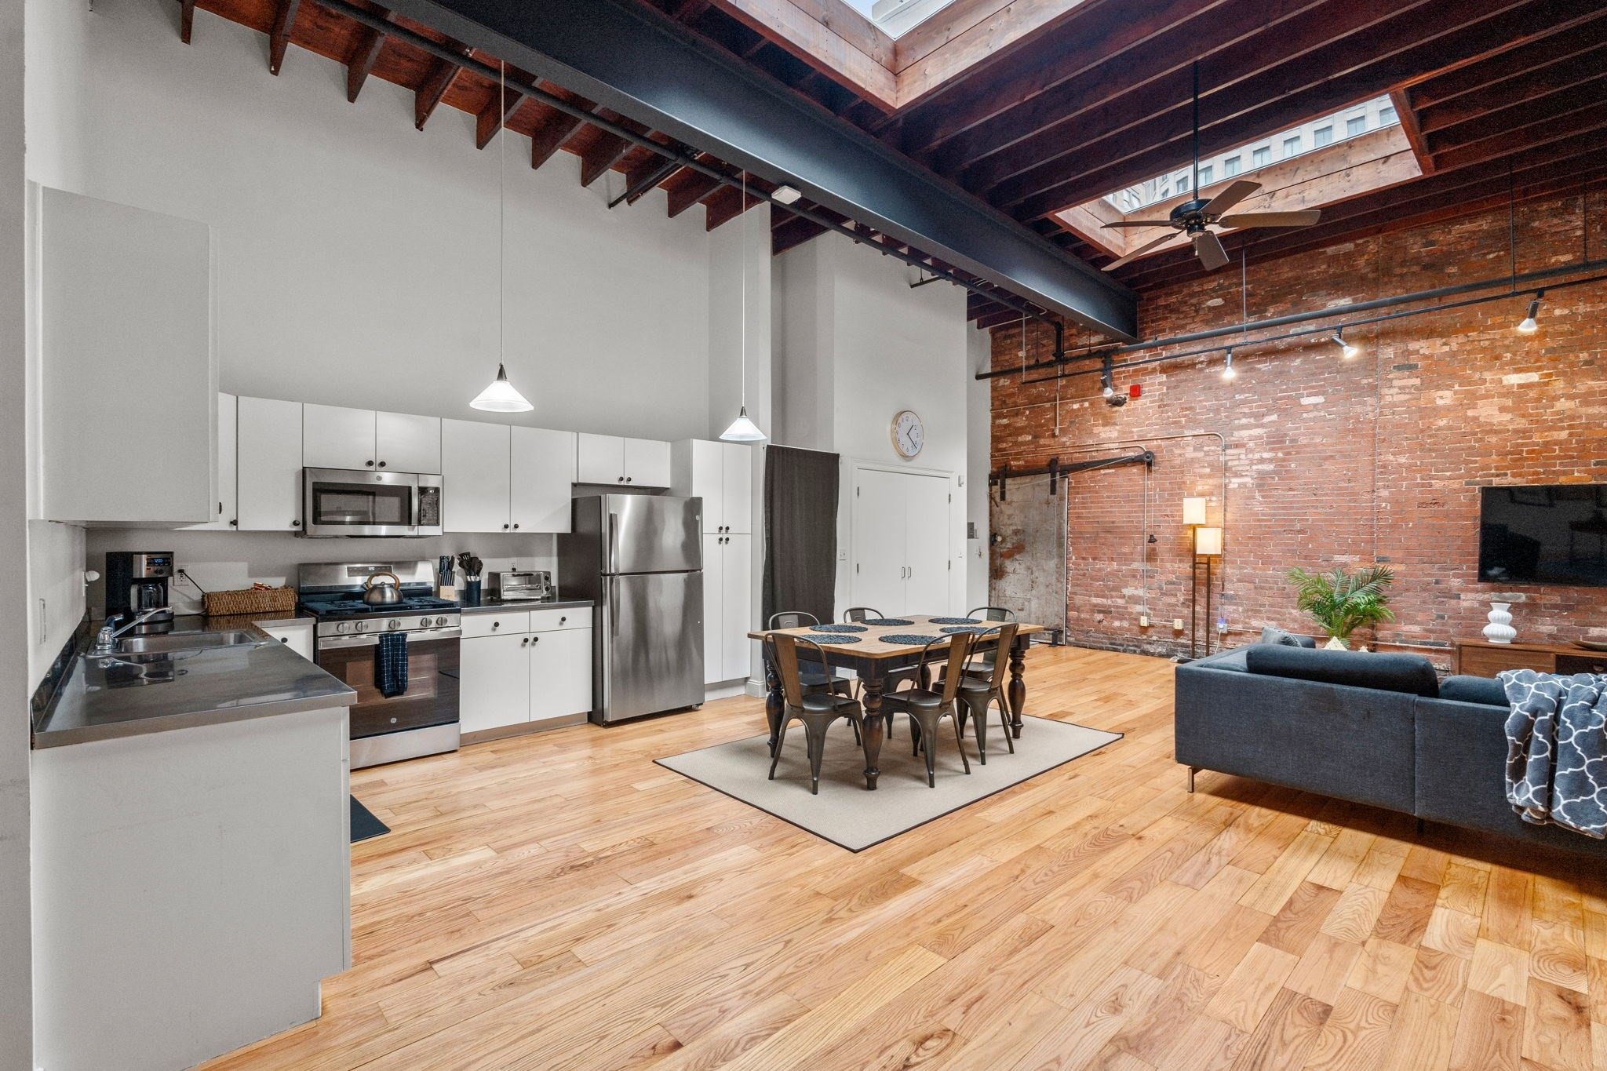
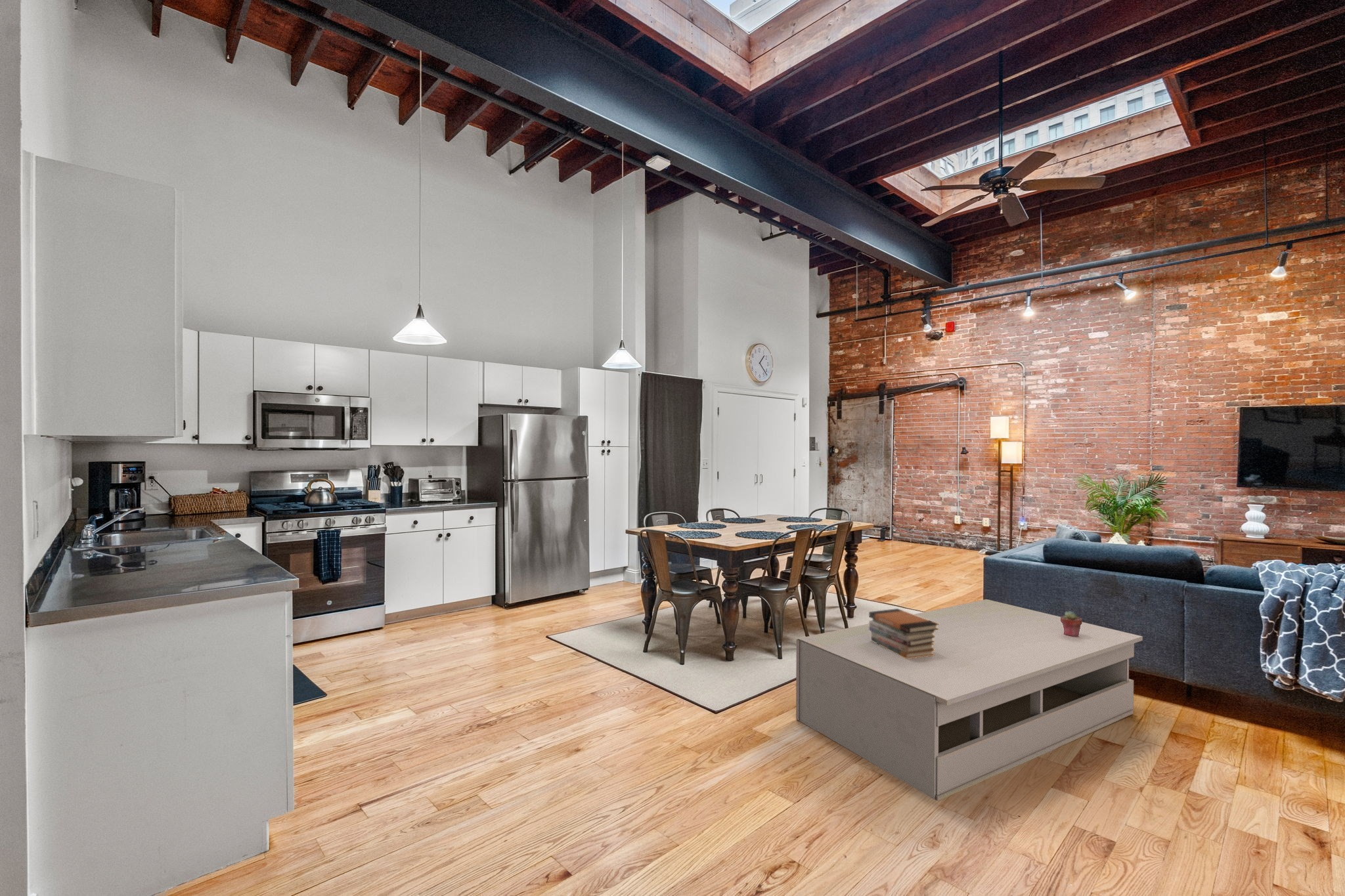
+ coffee table (971, 677)
+ potted succulent (1071, 622)
+ book stack (902, 631)
